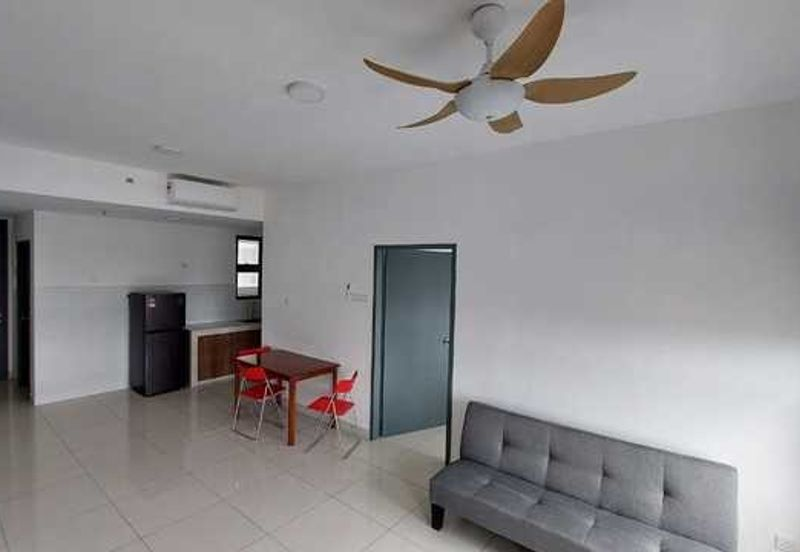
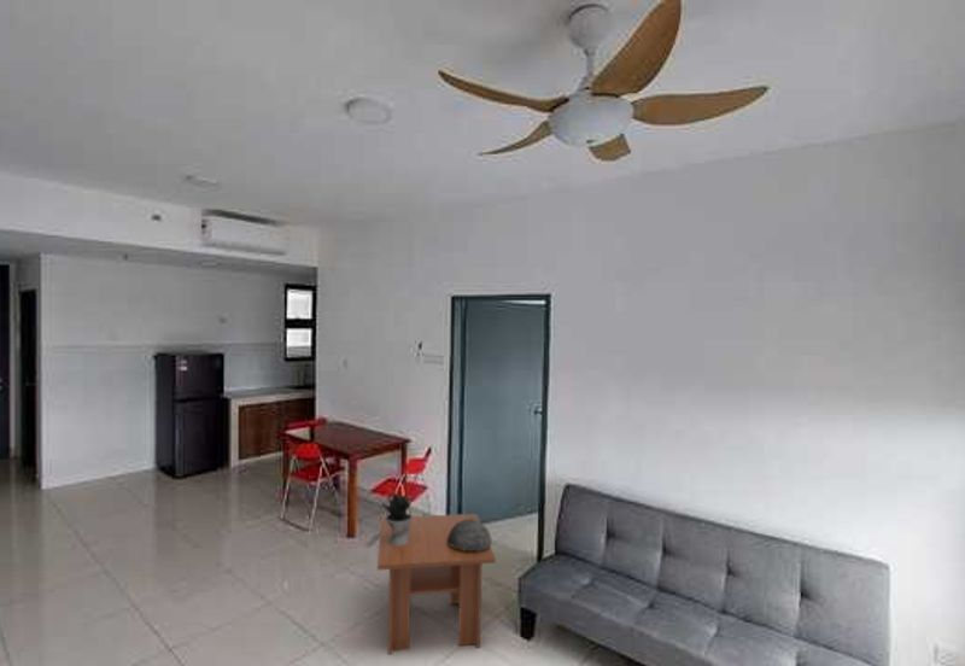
+ decorative bowl (469, 531)
+ coffee table (432, 579)
+ potted plant (397, 514)
